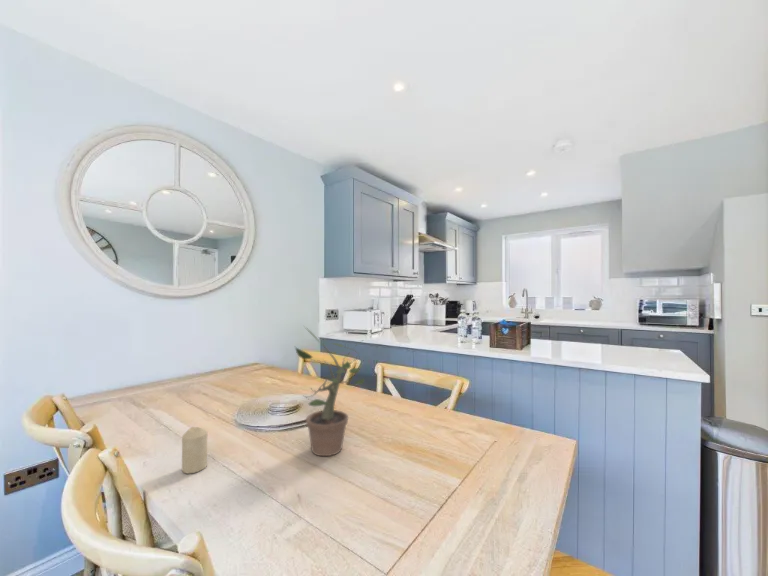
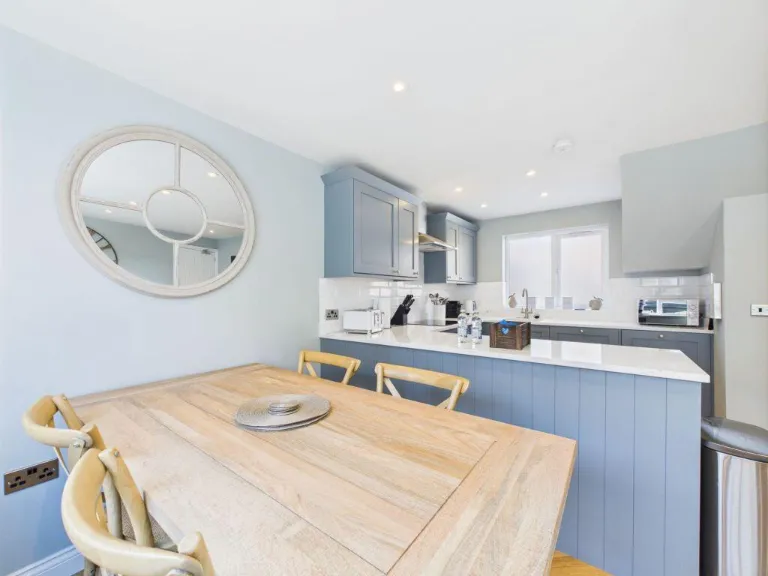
- potted plant (334, 384)
- candle (194, 448)
